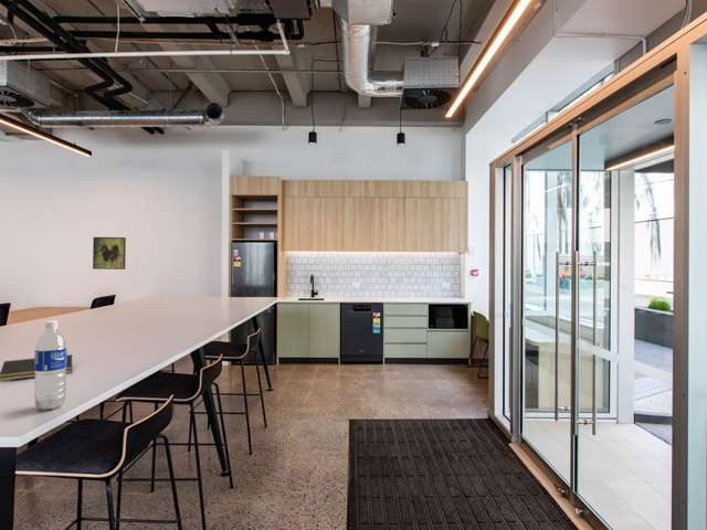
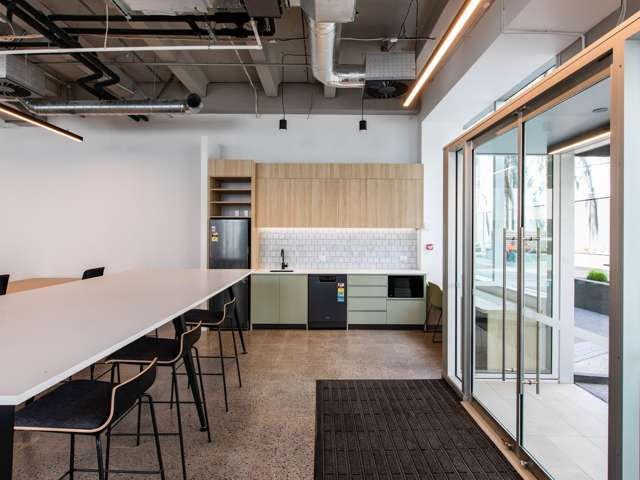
- water bottle (51, 363)
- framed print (108, 253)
- notepad (34, 367)
